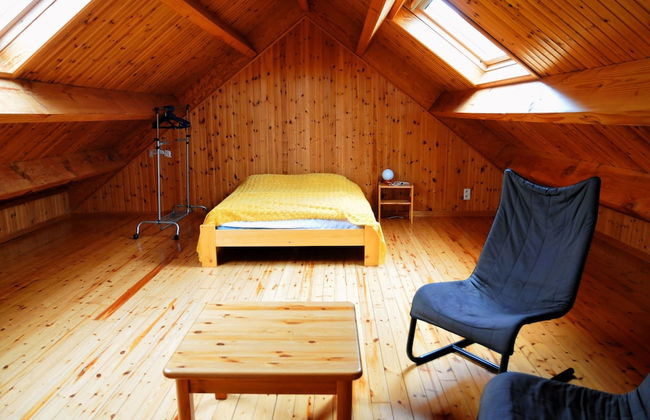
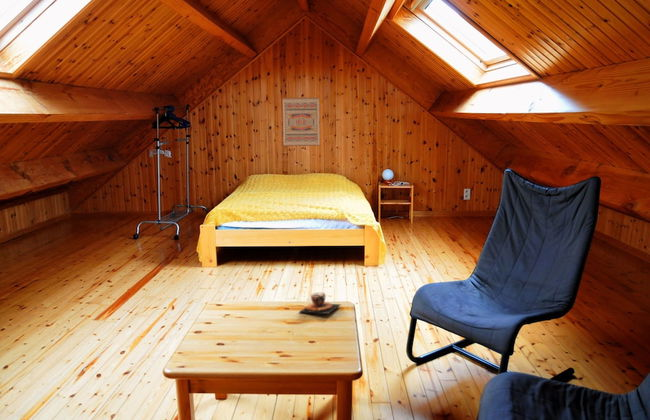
+ wall art (301, 122)
+ teacup (320, 301)
